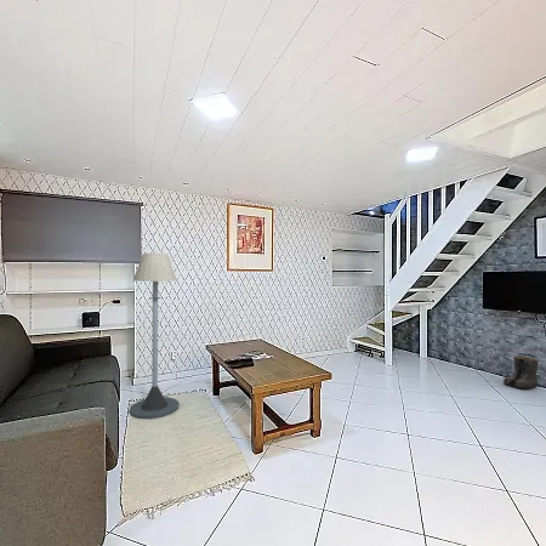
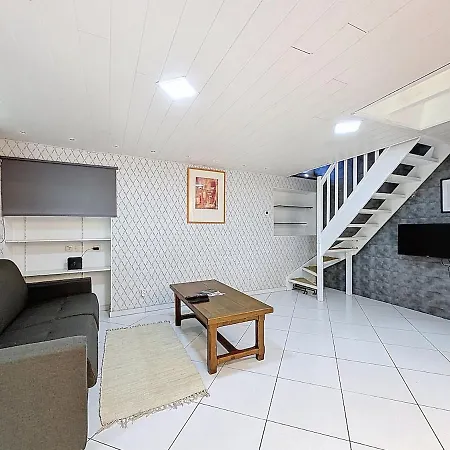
- floor lamp (154, 331)
- boots (521, 371)
